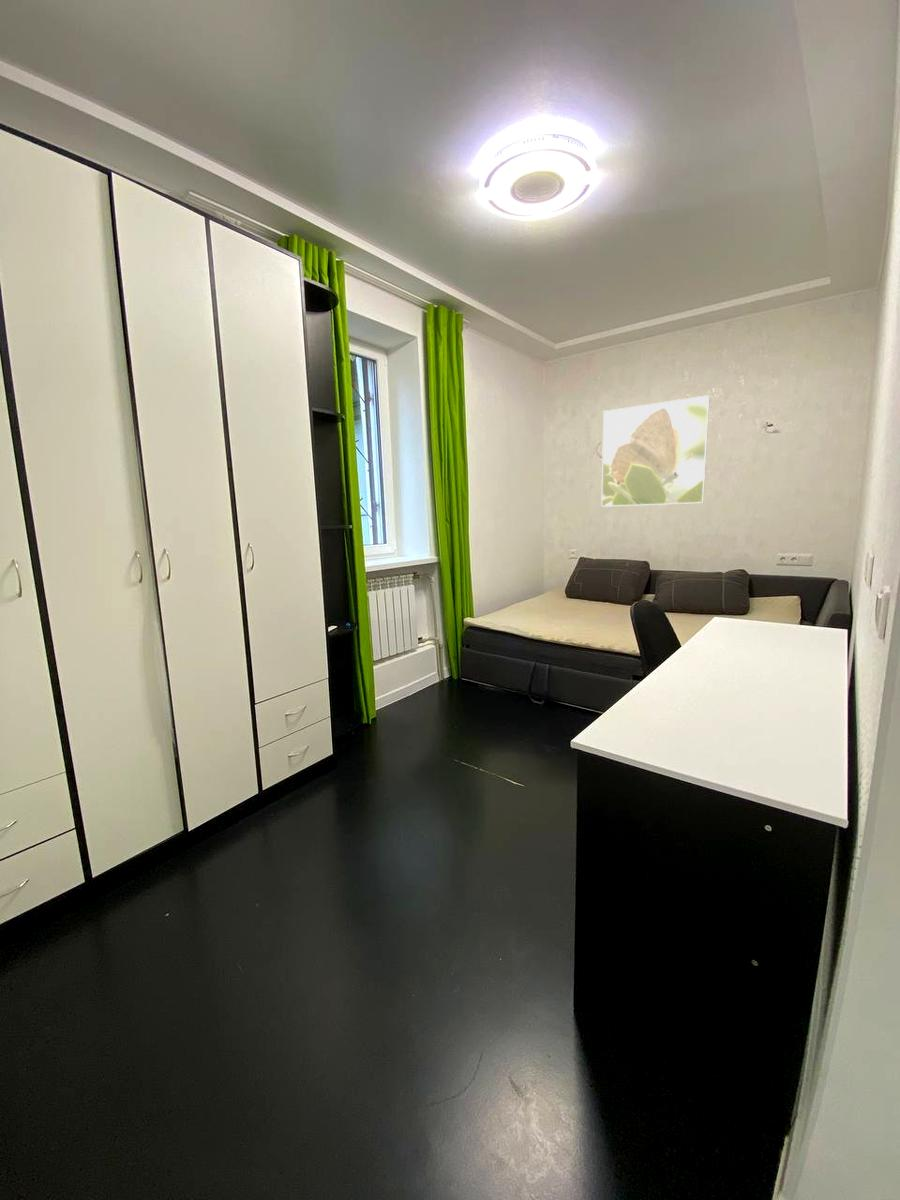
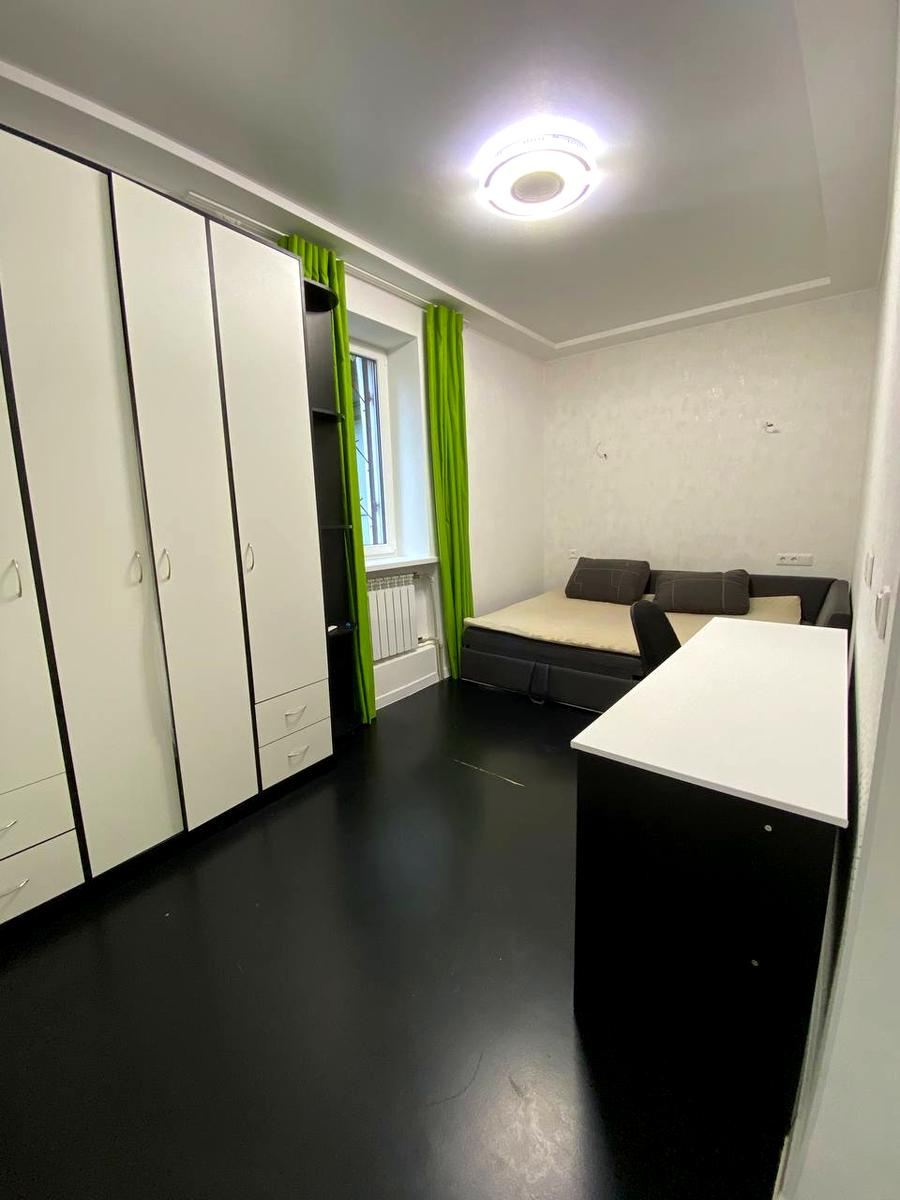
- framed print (651, 455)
